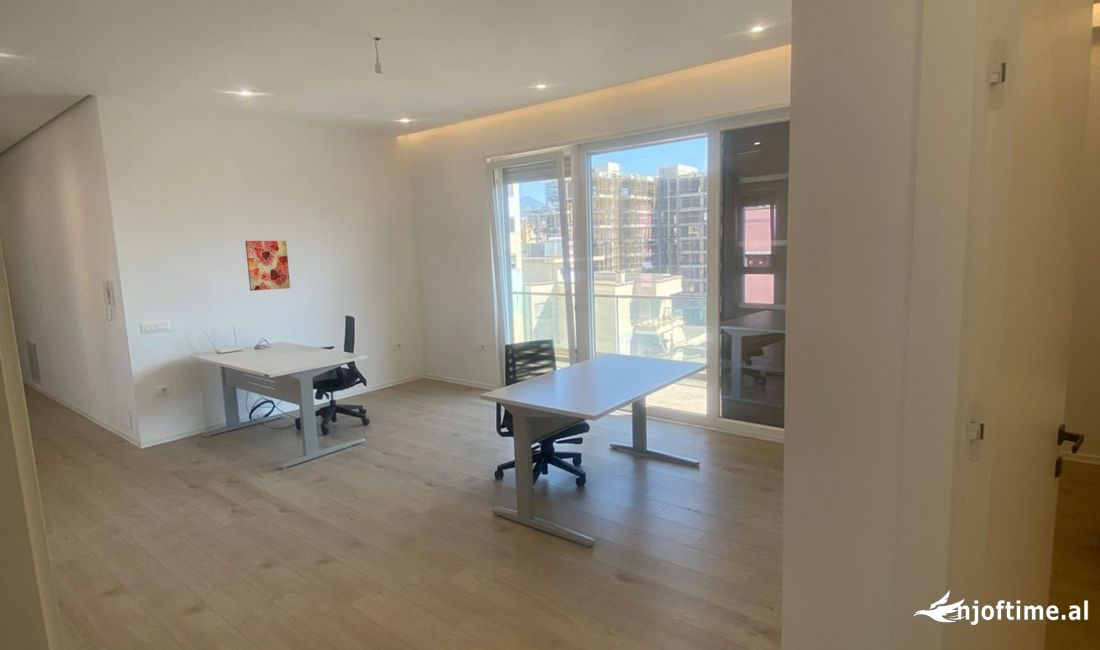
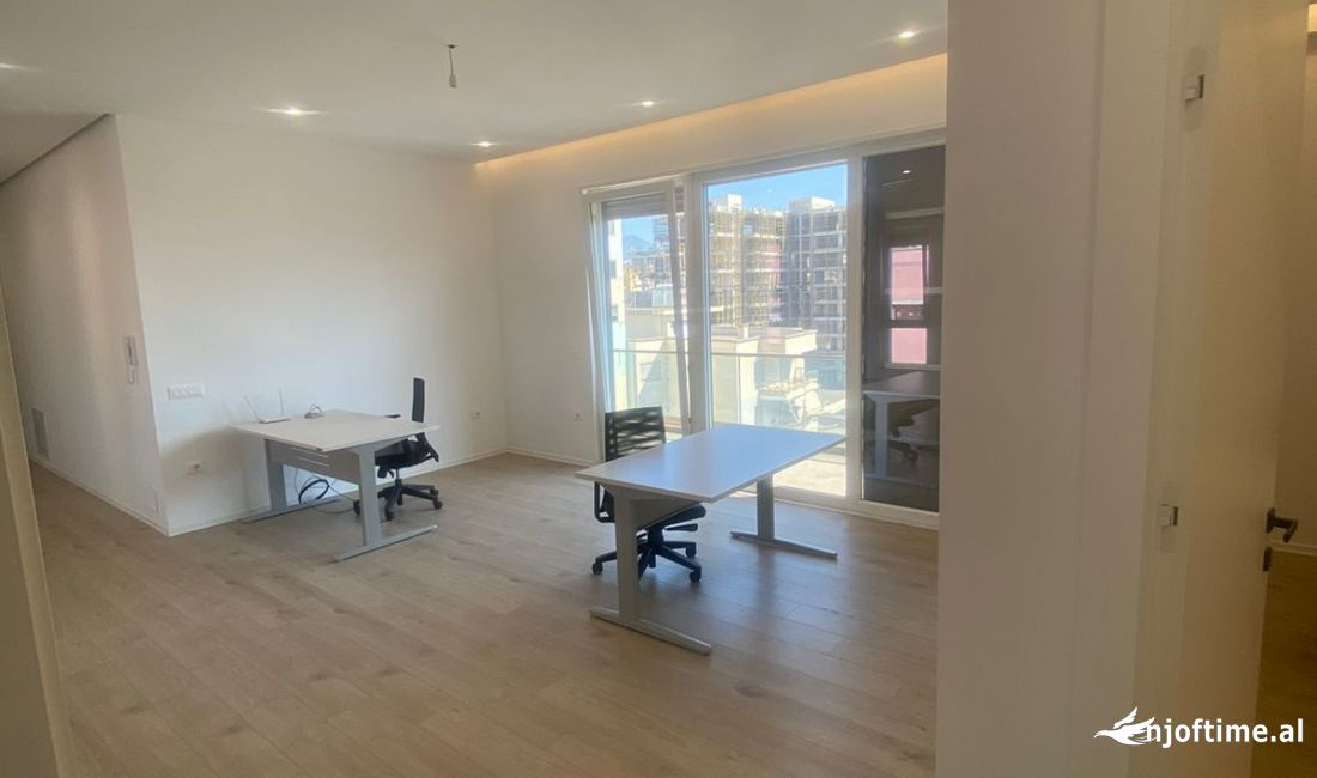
- wall art (268, 265)
